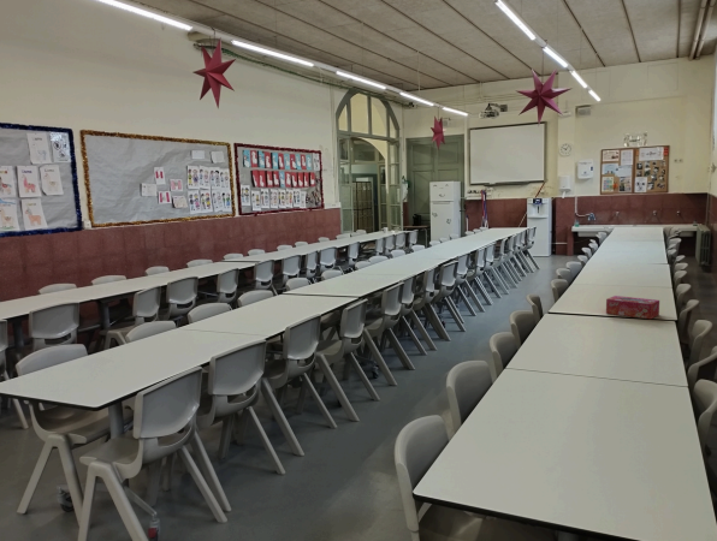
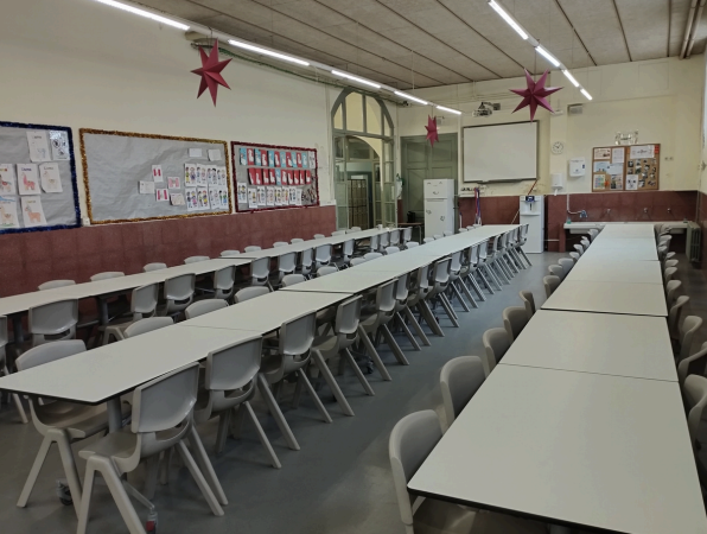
- tissue box (632, 307)
